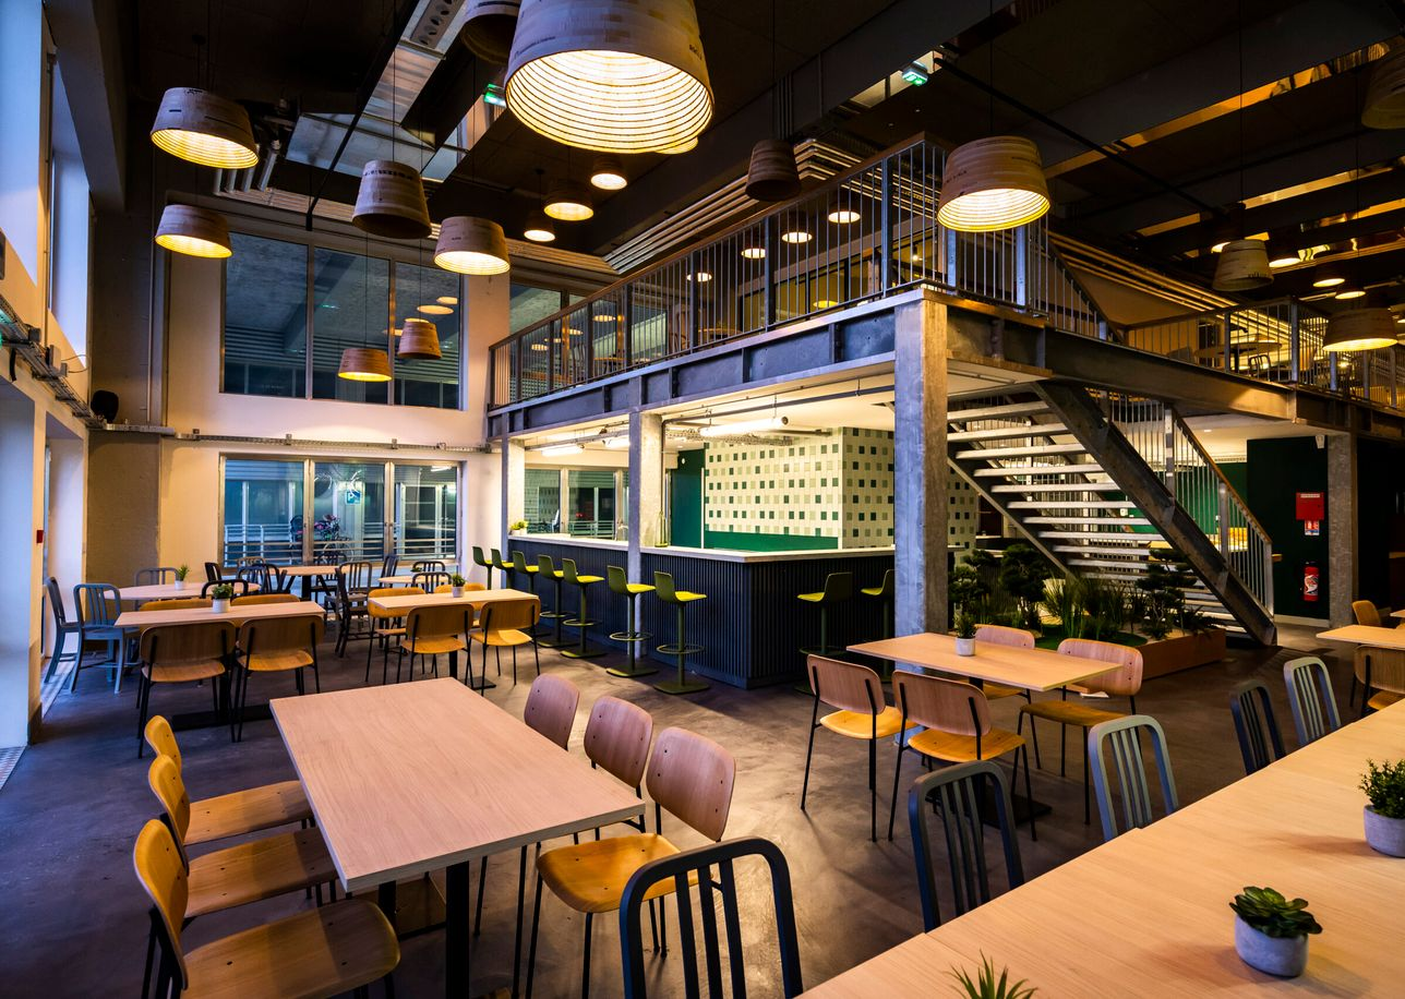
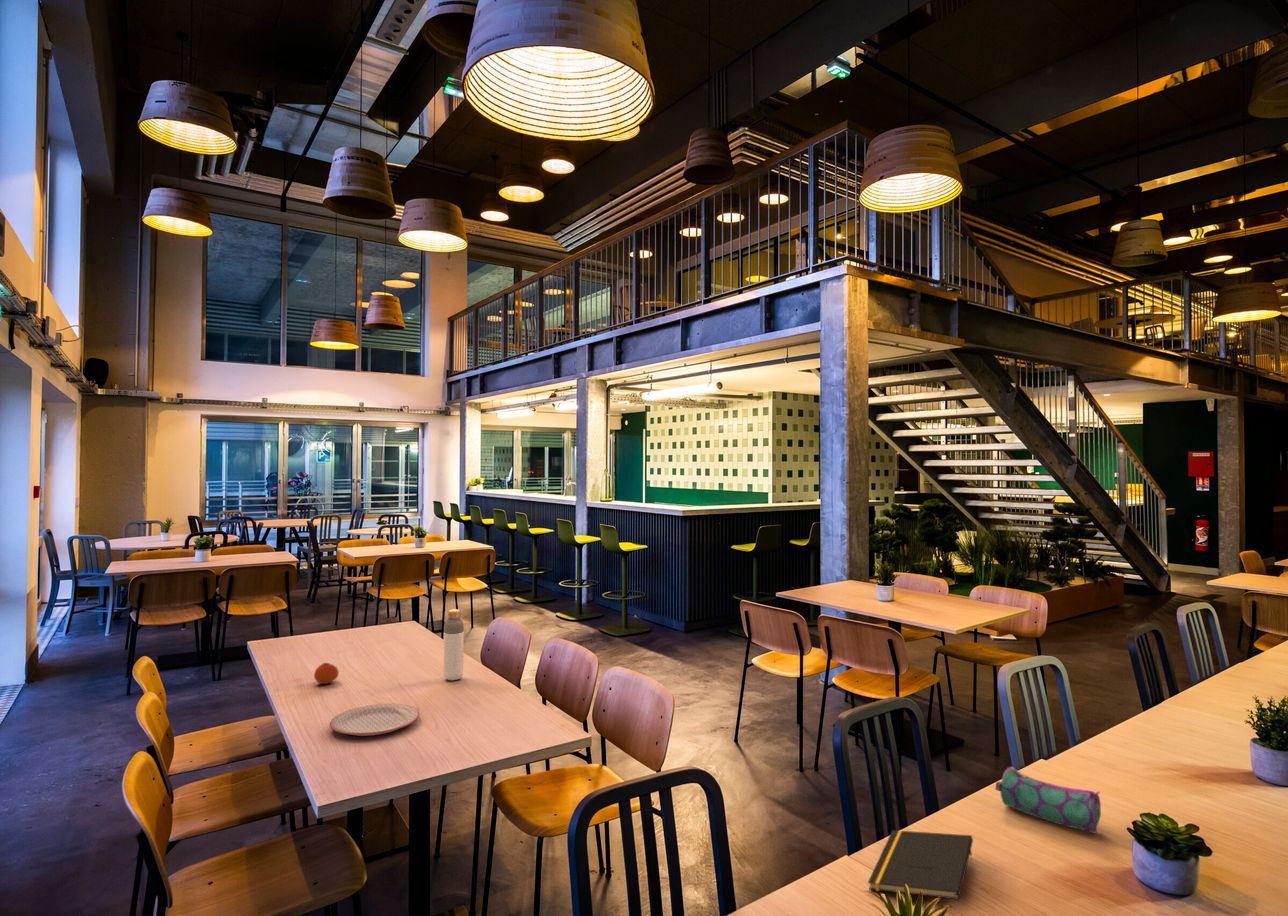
+ fruit (326, 672)
+ notepad (922, 861)
+ bottle (453, 644)
+ pencil case (1048, 798)
+ plate (375, 721)
